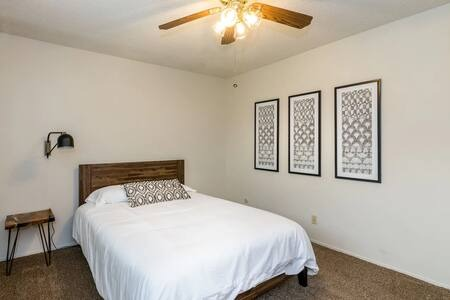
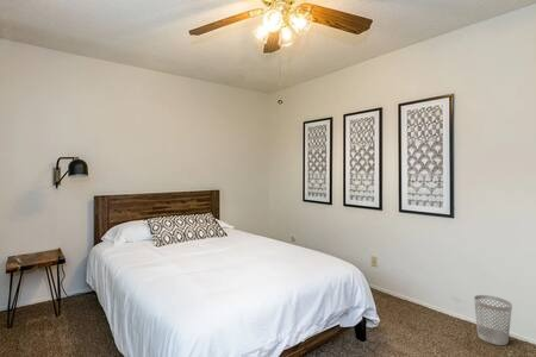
+ wastebasket (492, 320)
